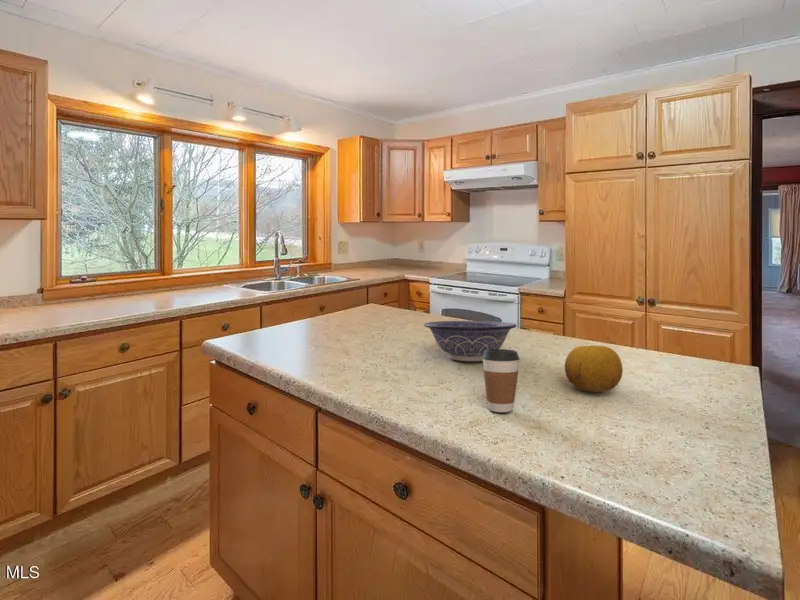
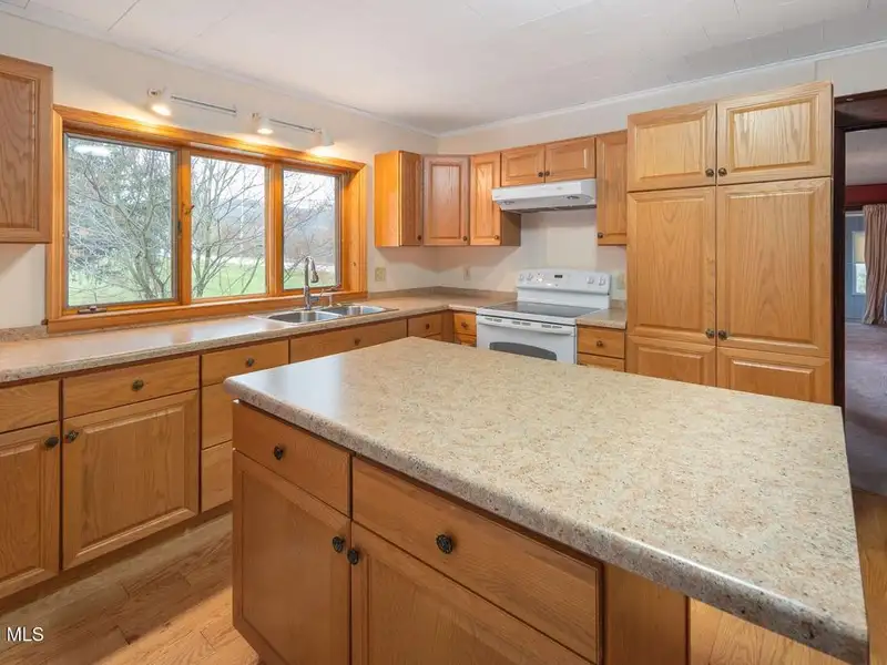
- coffee cup (500, 379)
- fruit (592, 368)
- decorative bowl (469, 341)
